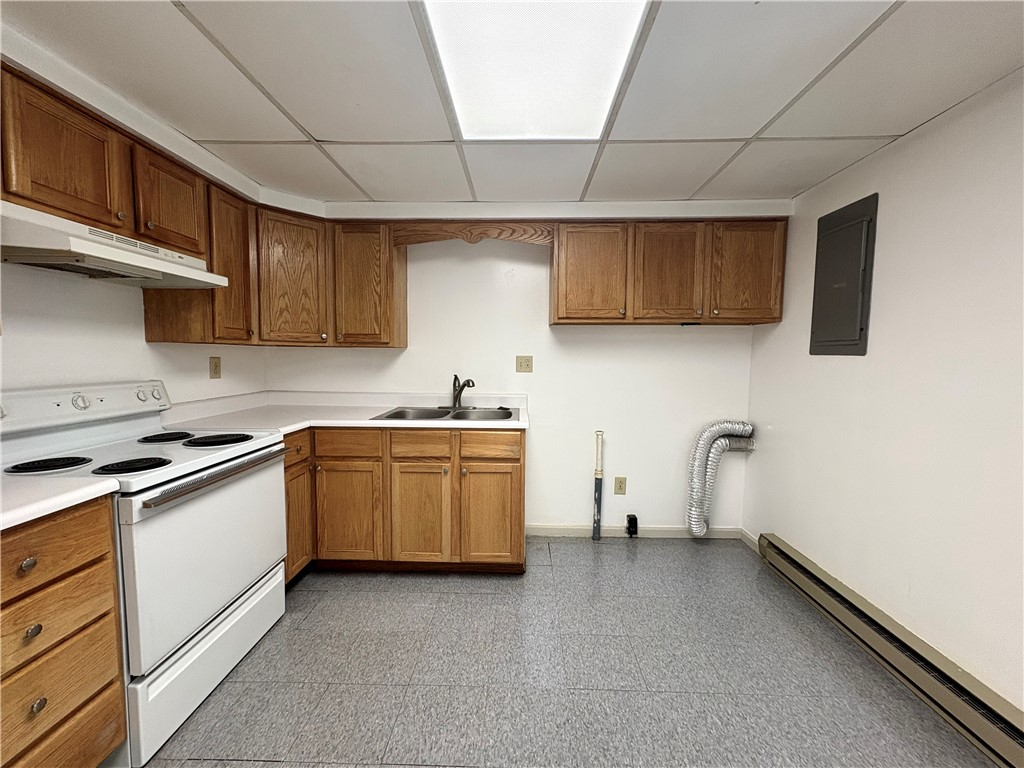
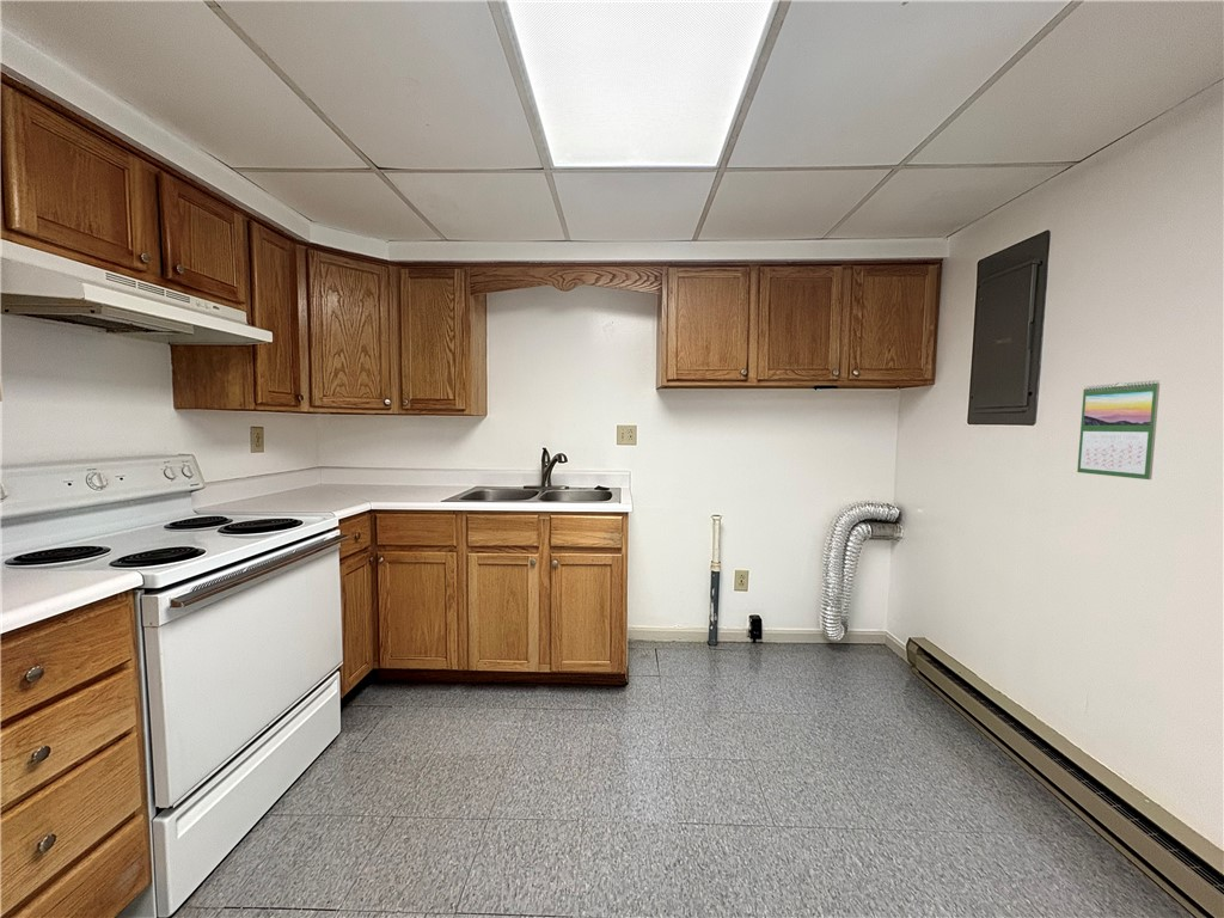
+ calendar (1115, 428)
